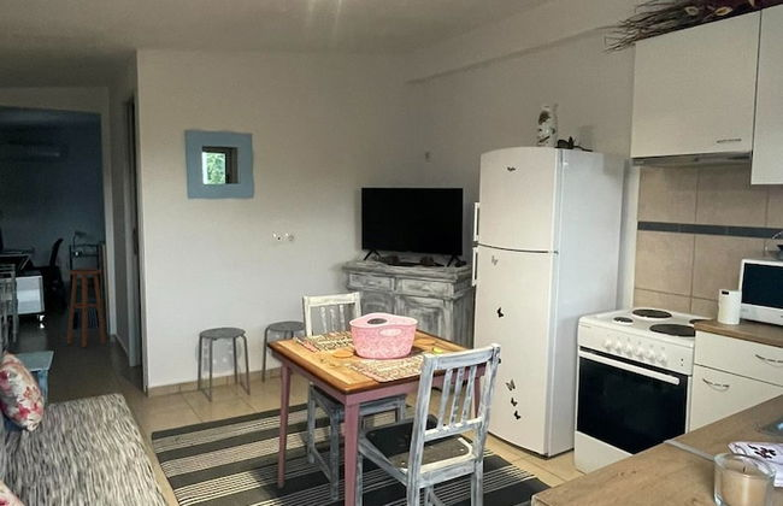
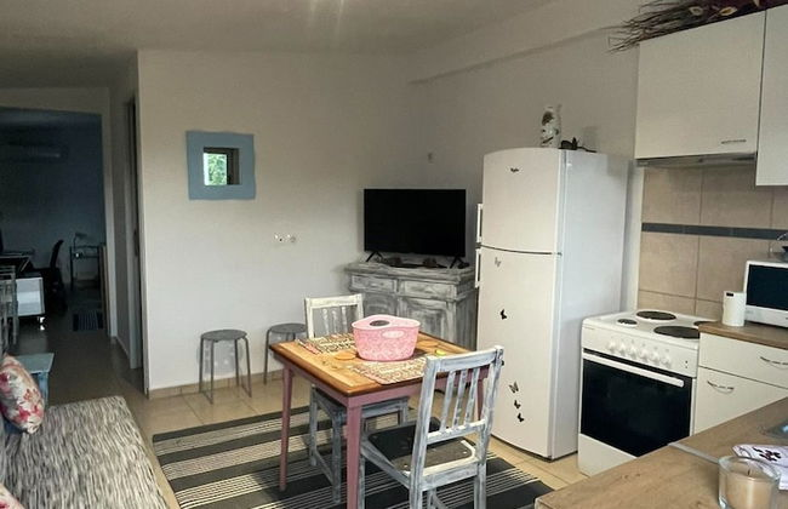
- stool (84, 306)
